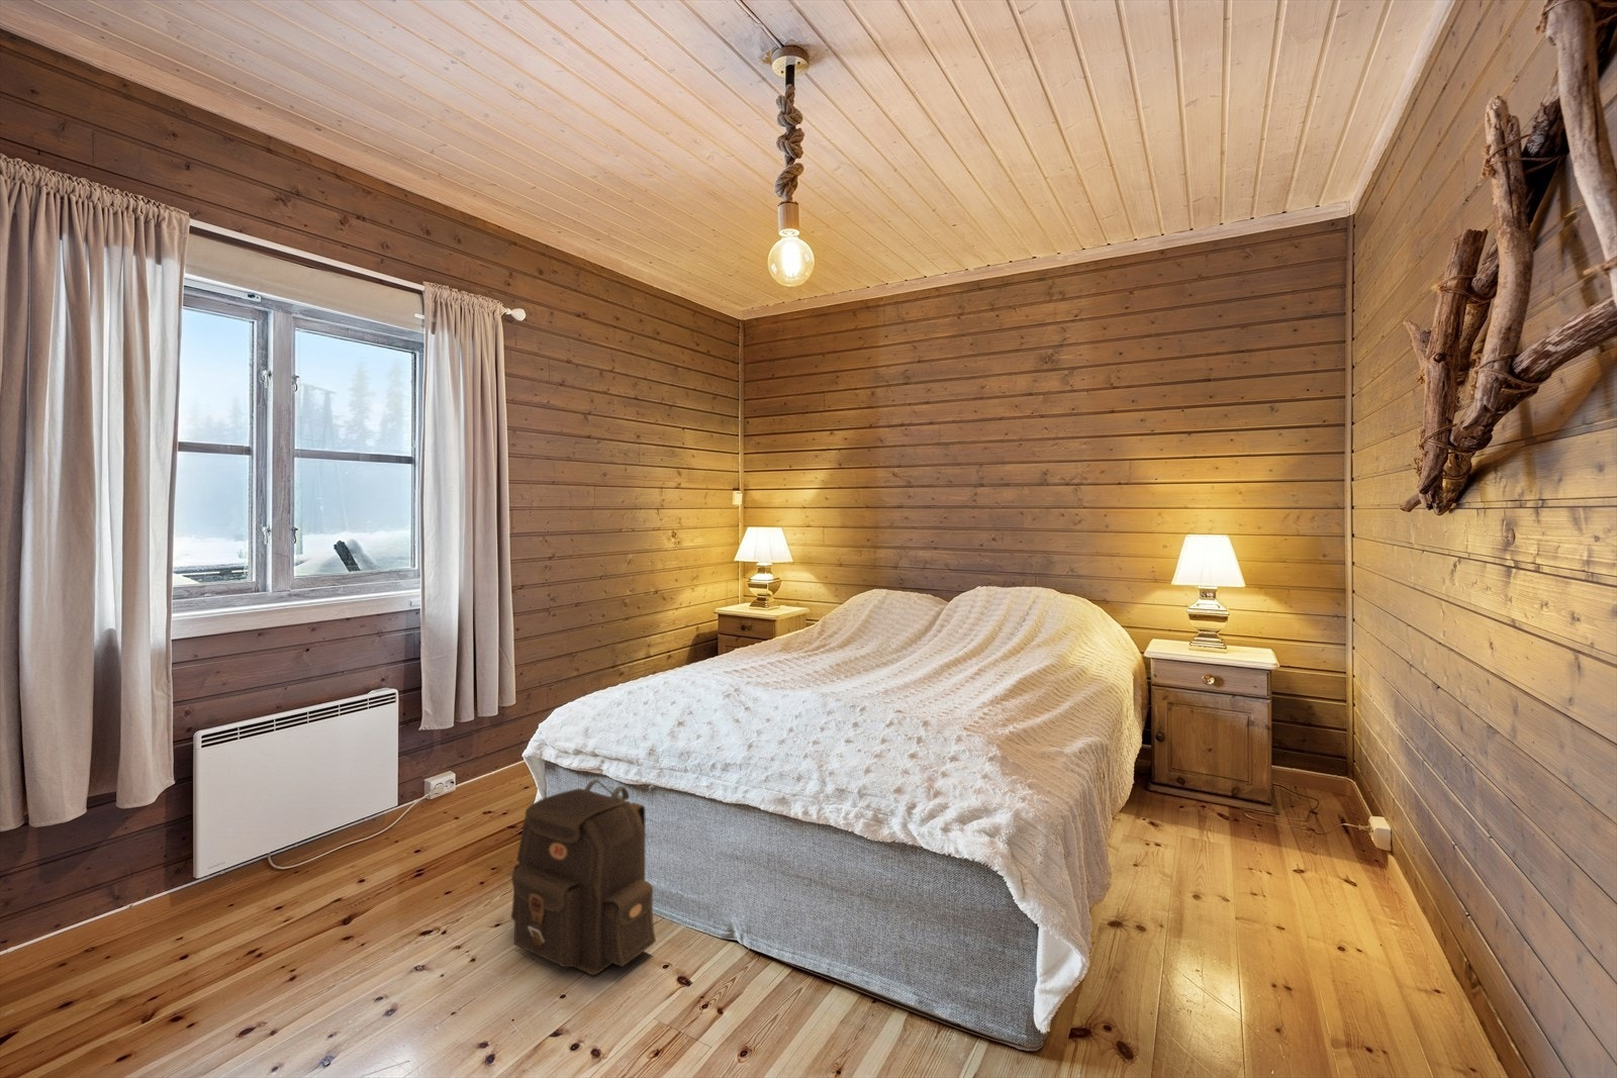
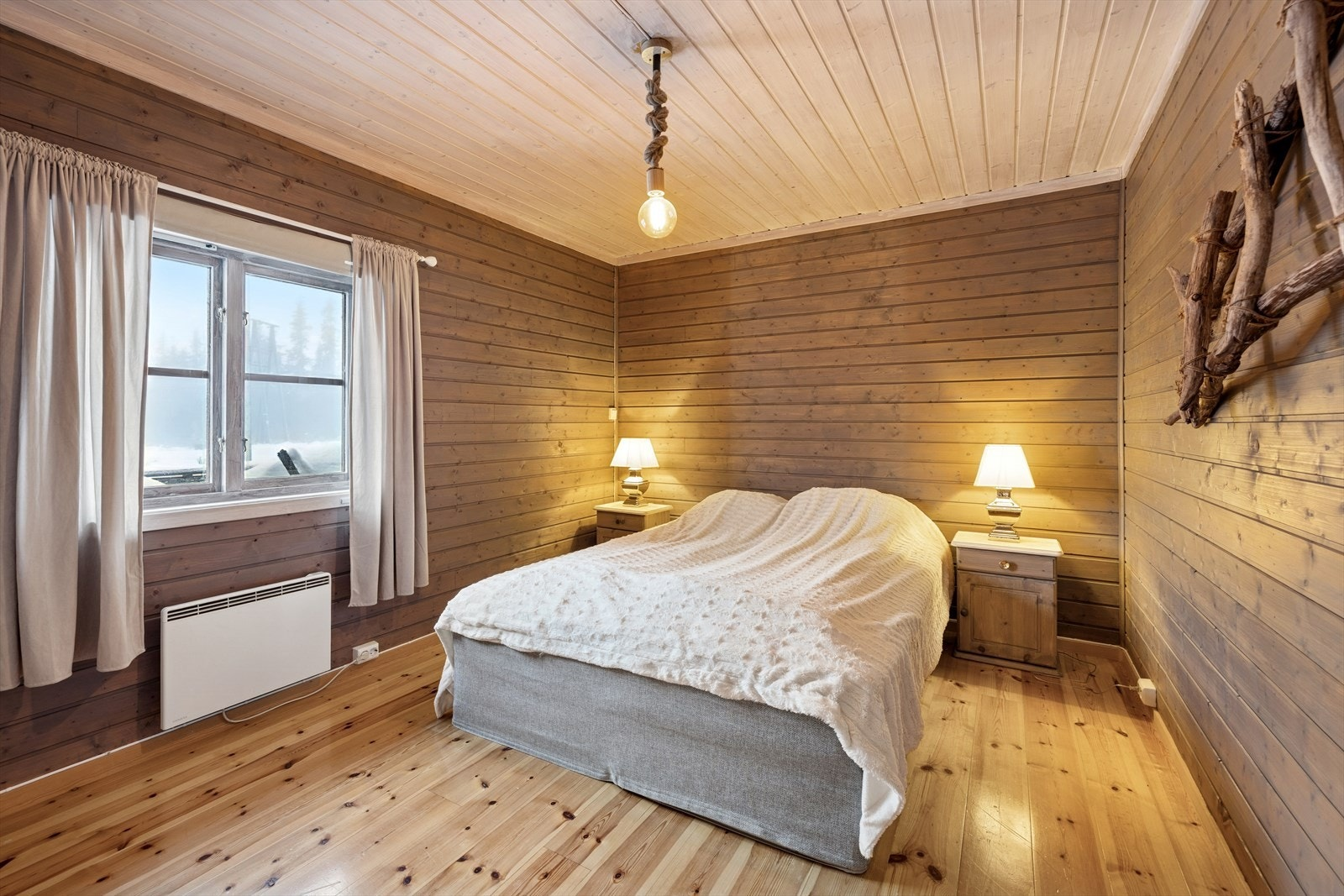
- backpack (582, 866)
